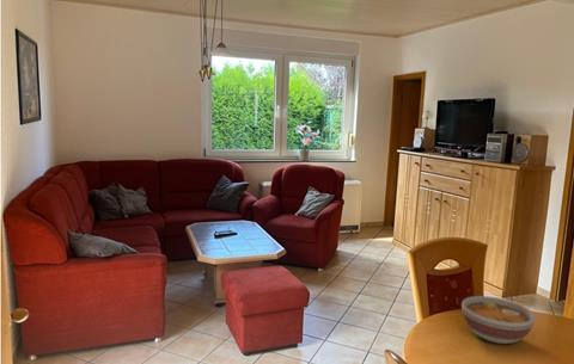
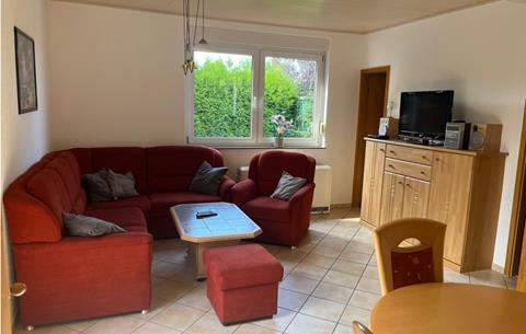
- bowl (495, 322)
